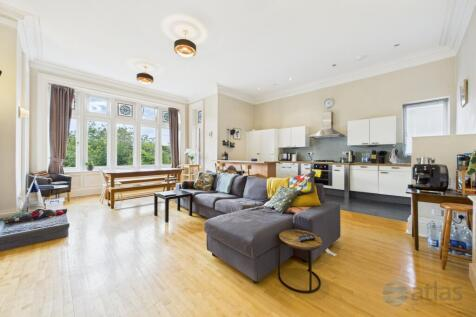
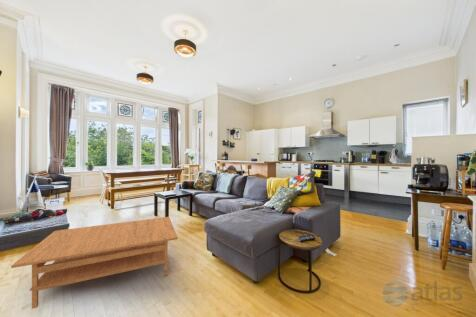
+ coffee table (113, 252)
